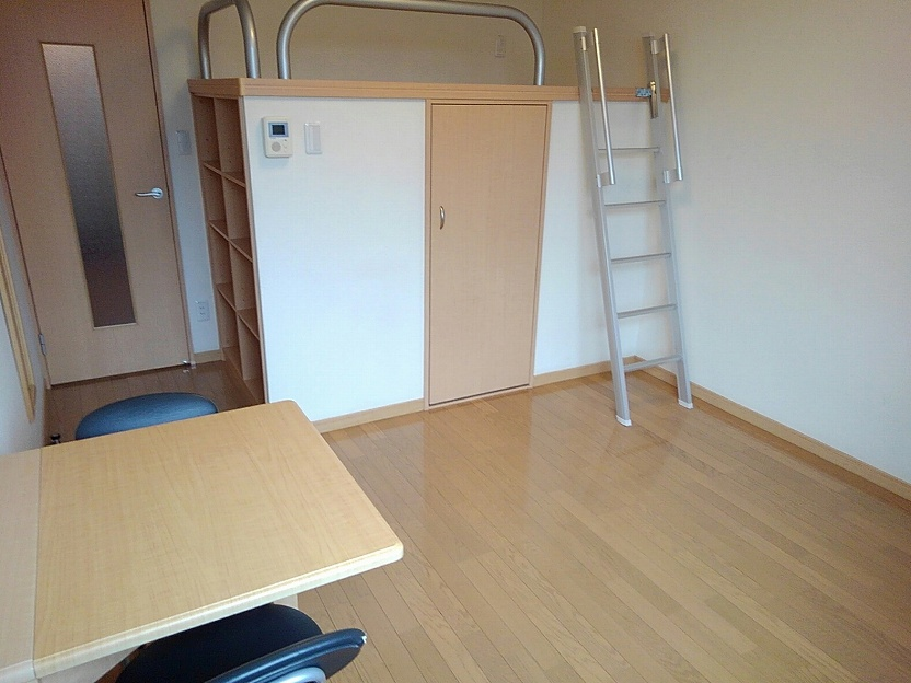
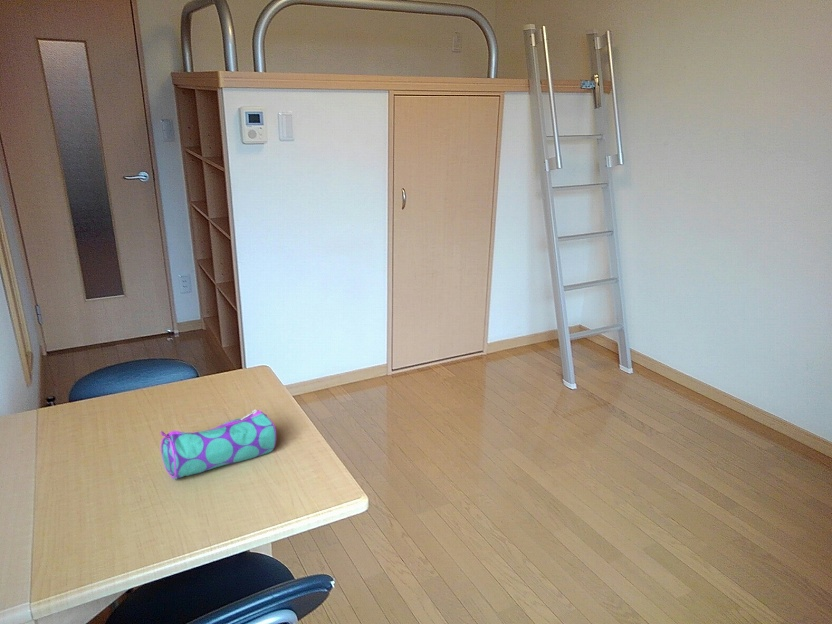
+ pencil case (219, 442)
